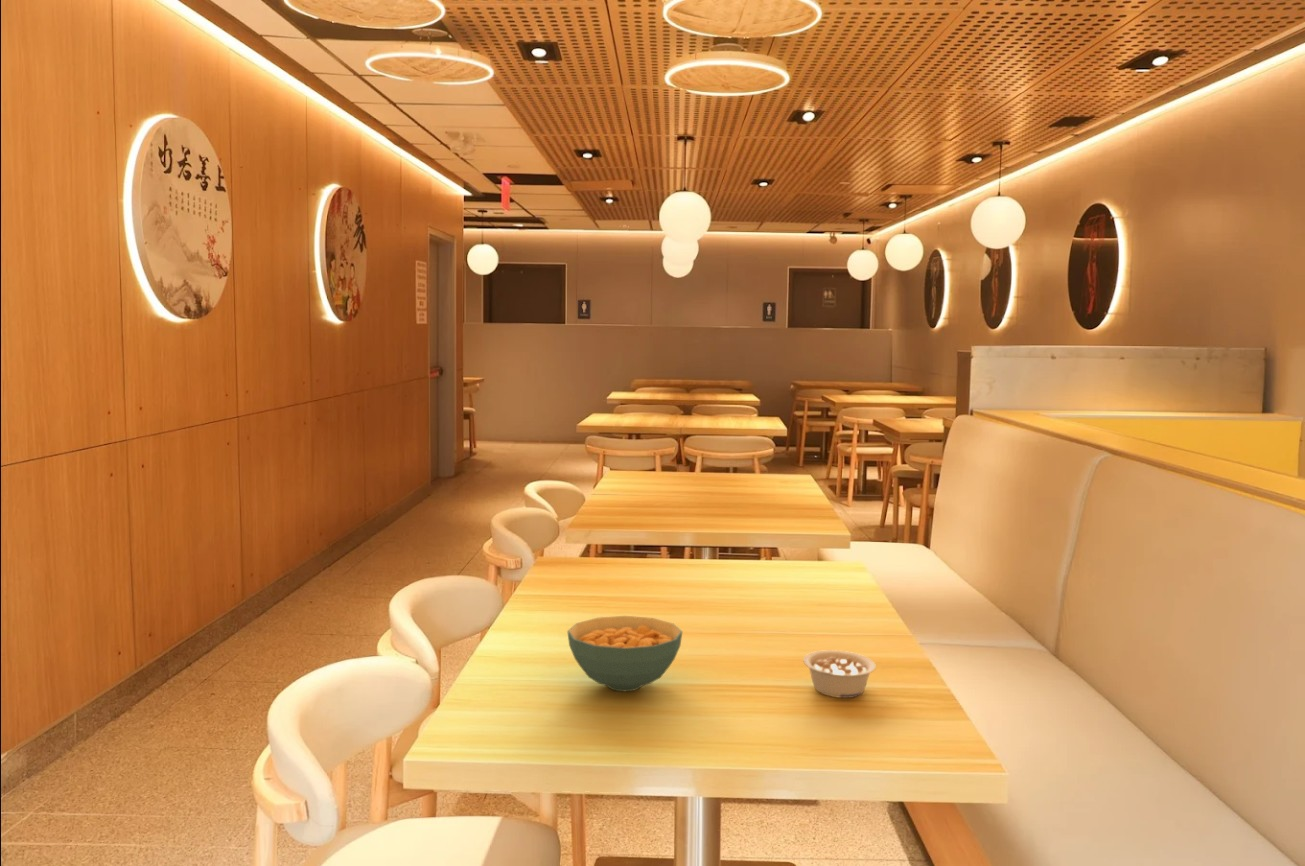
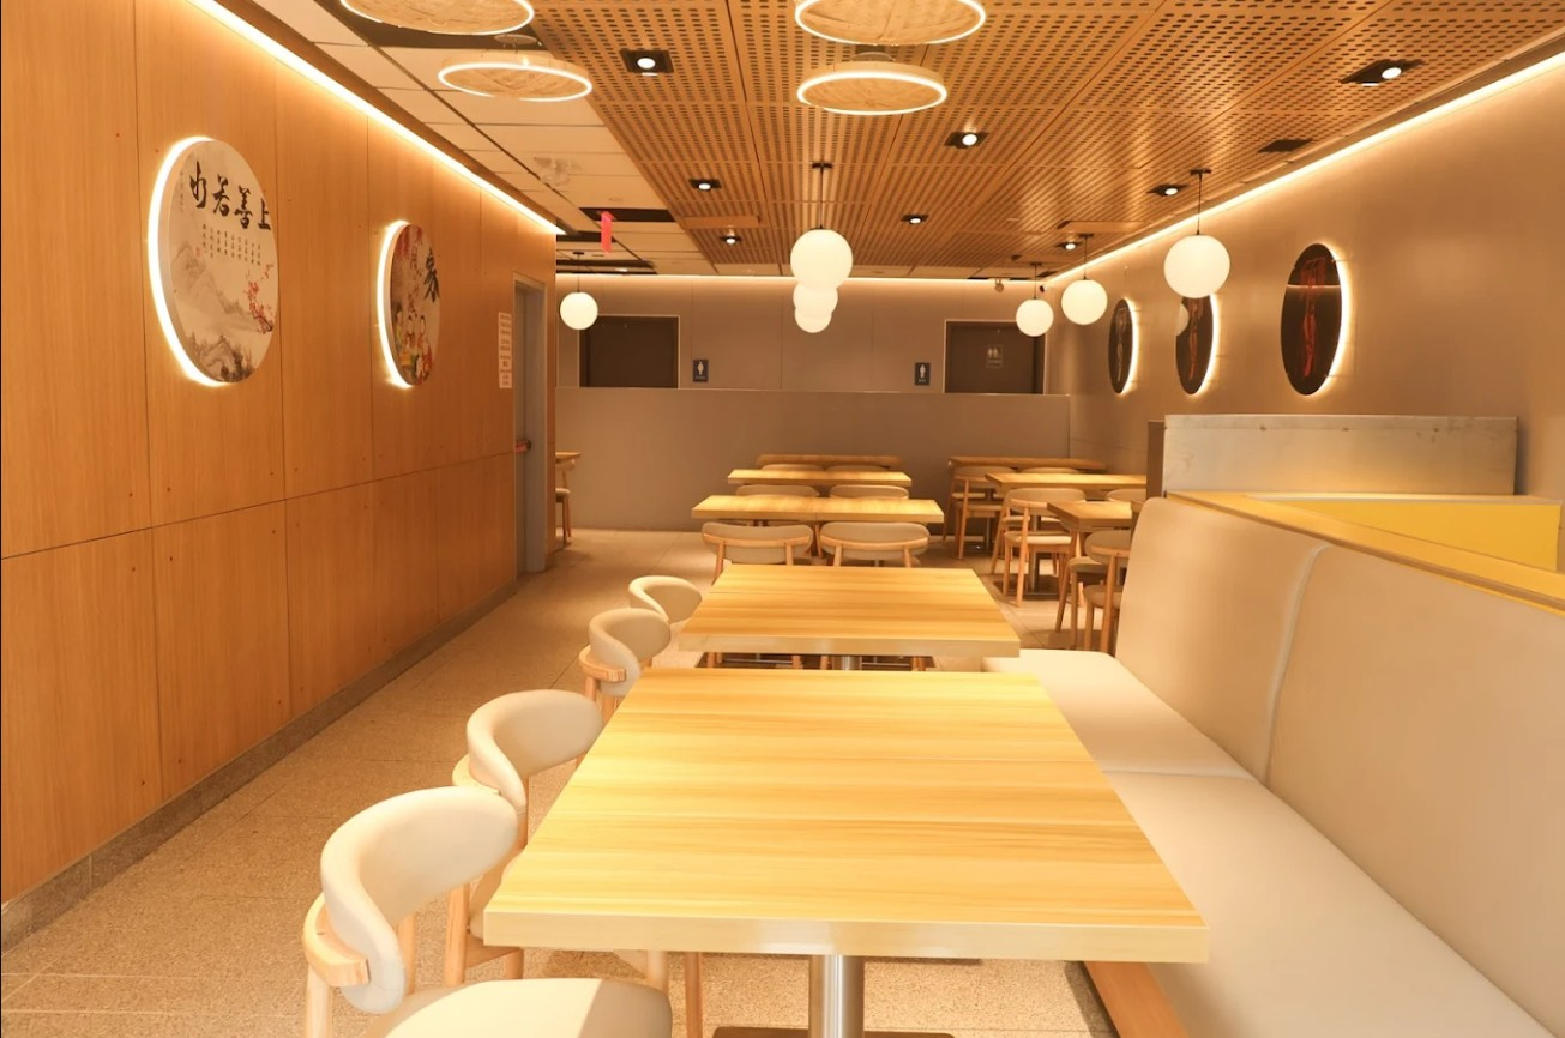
- cereal bowl (624, 658)
- legume (839, 673)
